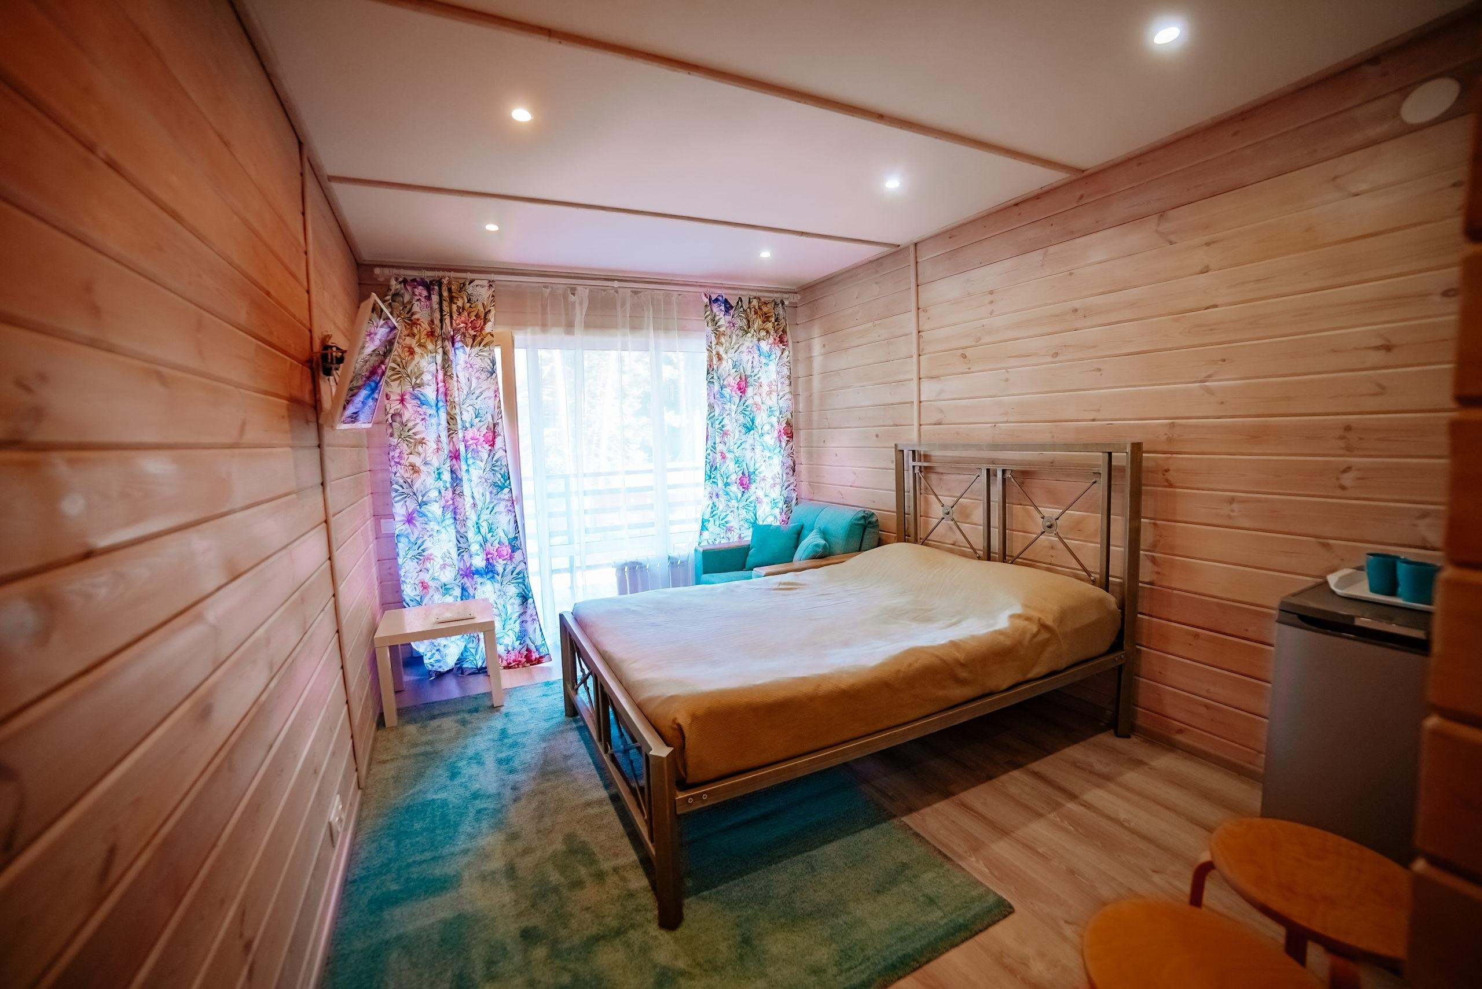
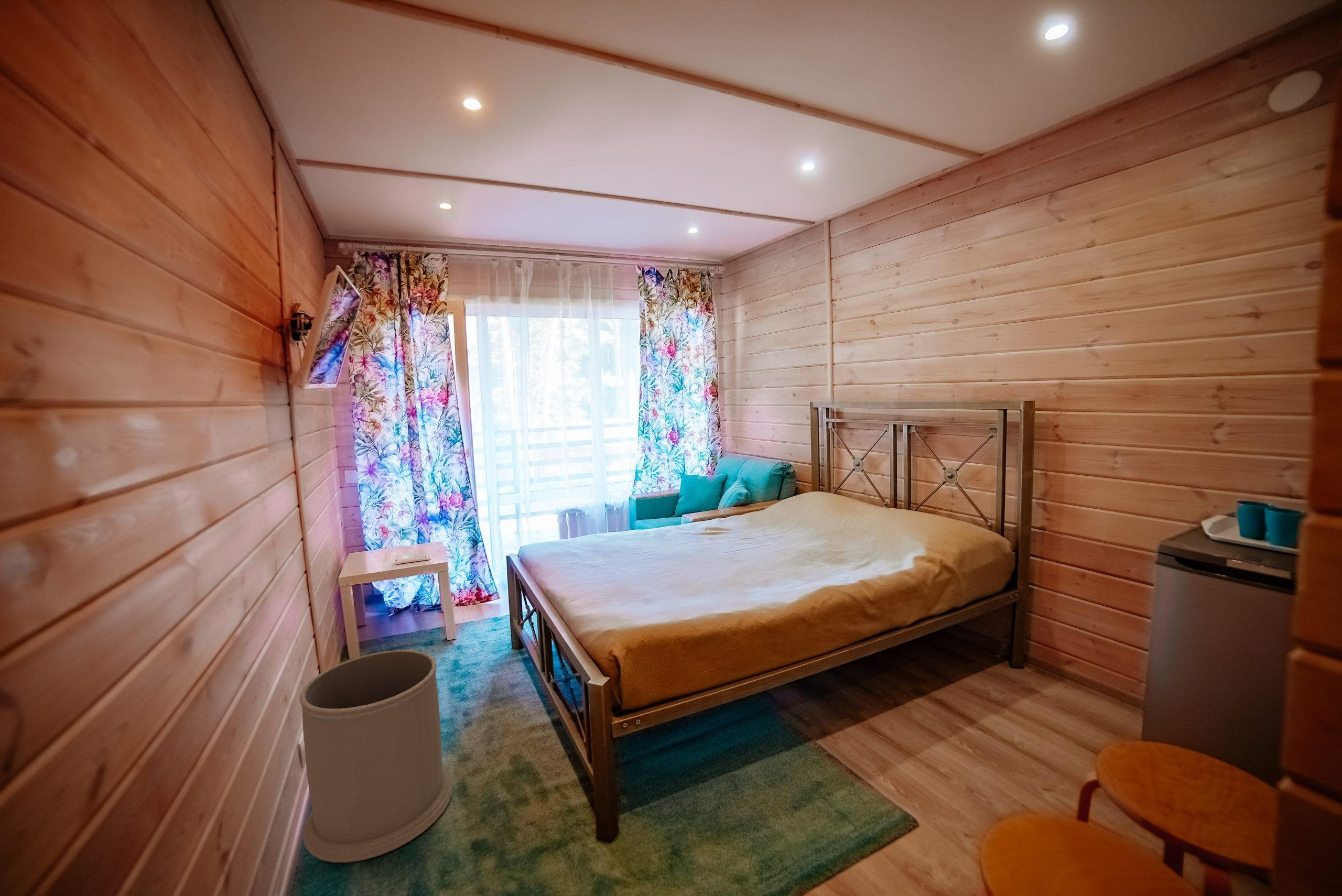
+ trash can (376, 742)
